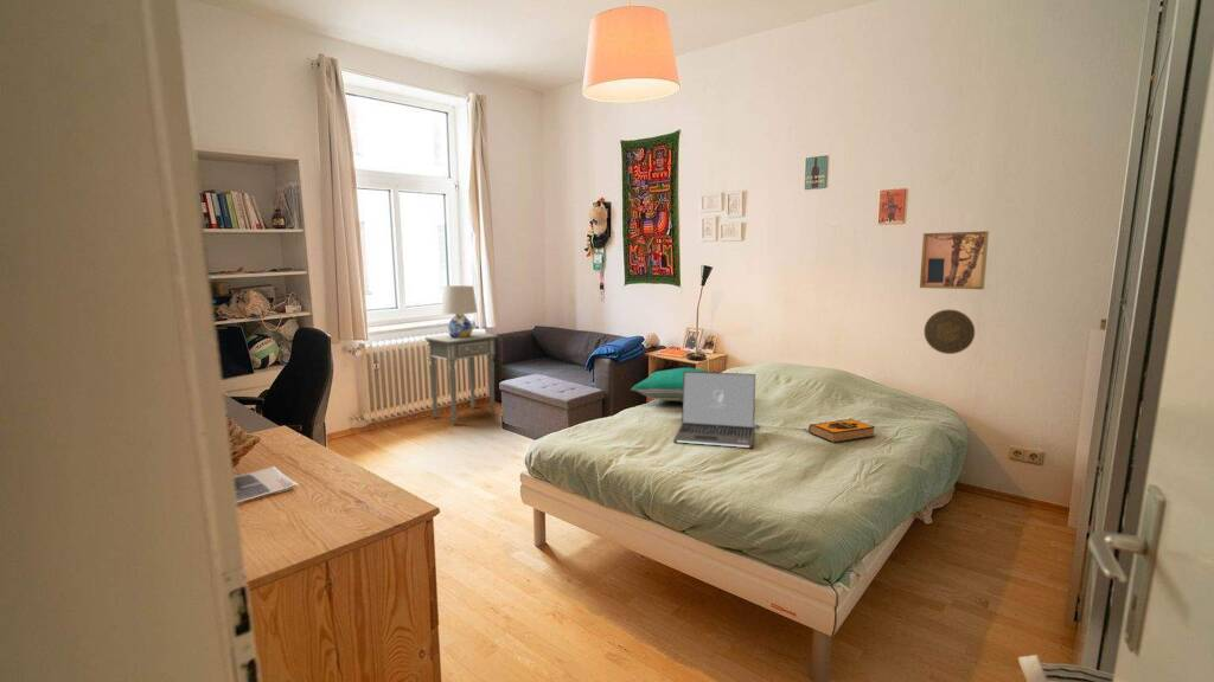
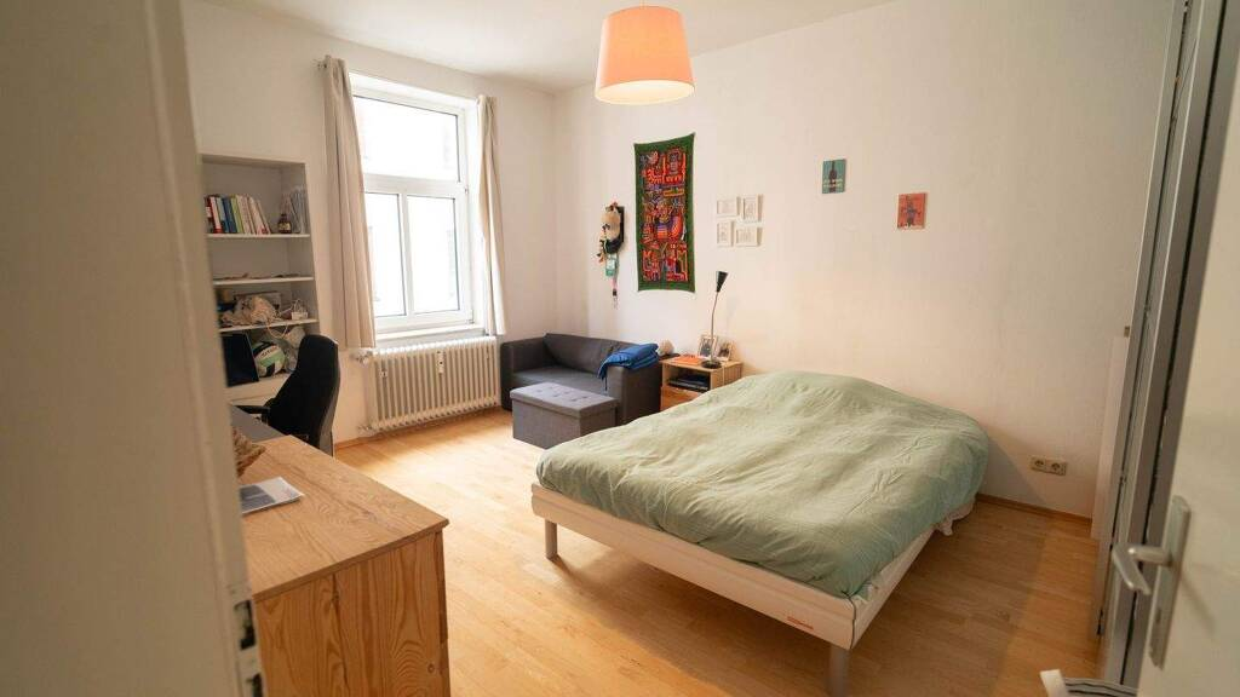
- decorative plate (948, 332)
- wall art (952, 260)
- pillow (677, 384)
- side table (469, 377)
- laptop (715, 406)
- hardback book (841, 430)
- table lamp (459, 310)
